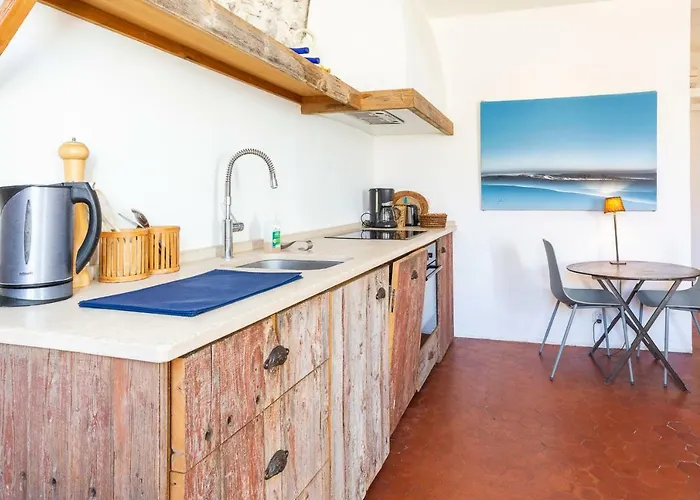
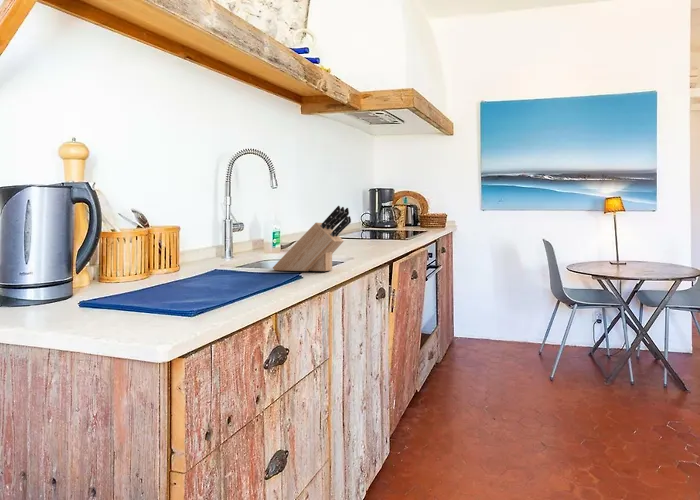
+ knife block (313, 238)
